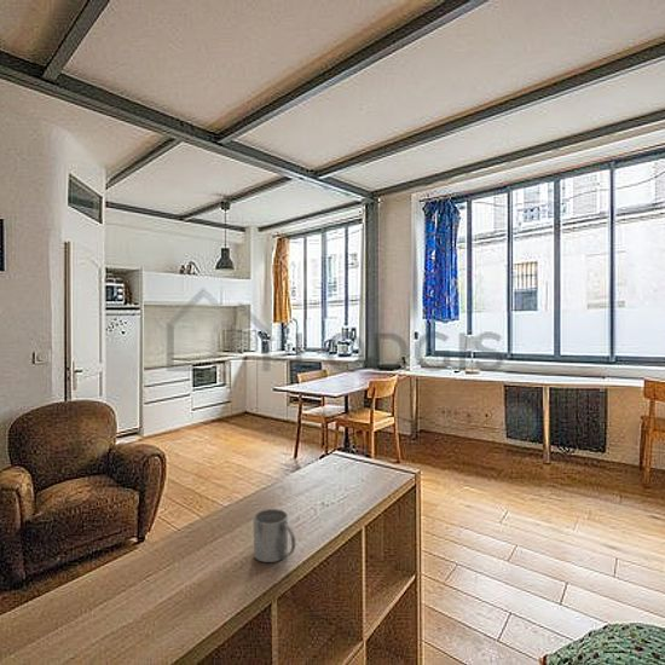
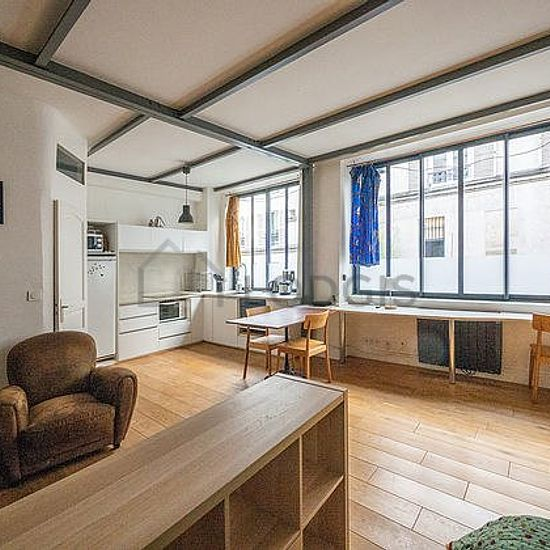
- mug (276, 536)
